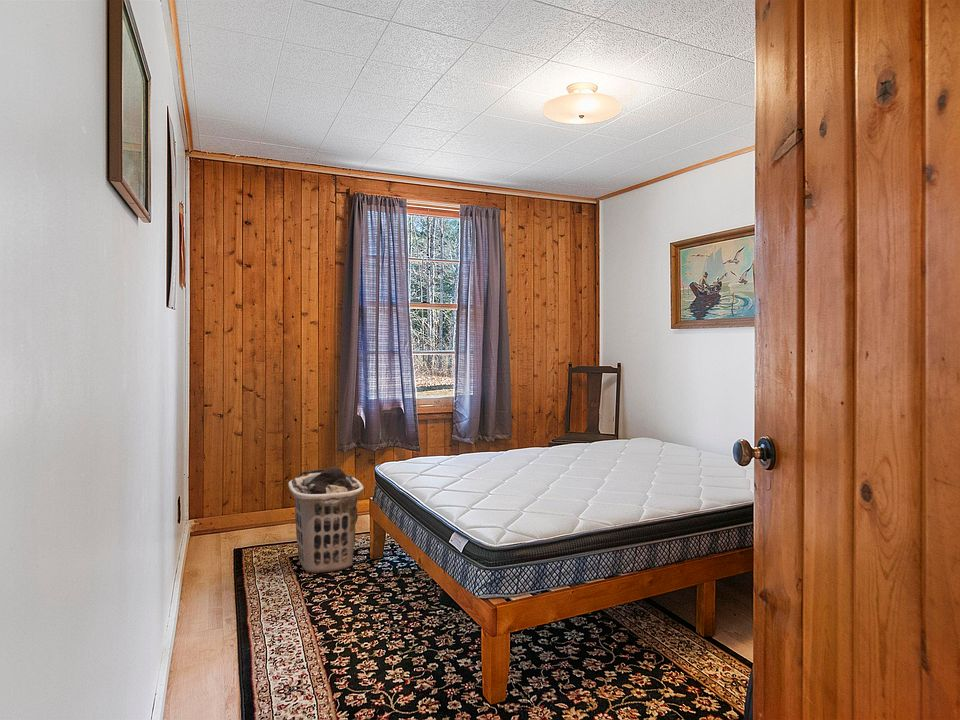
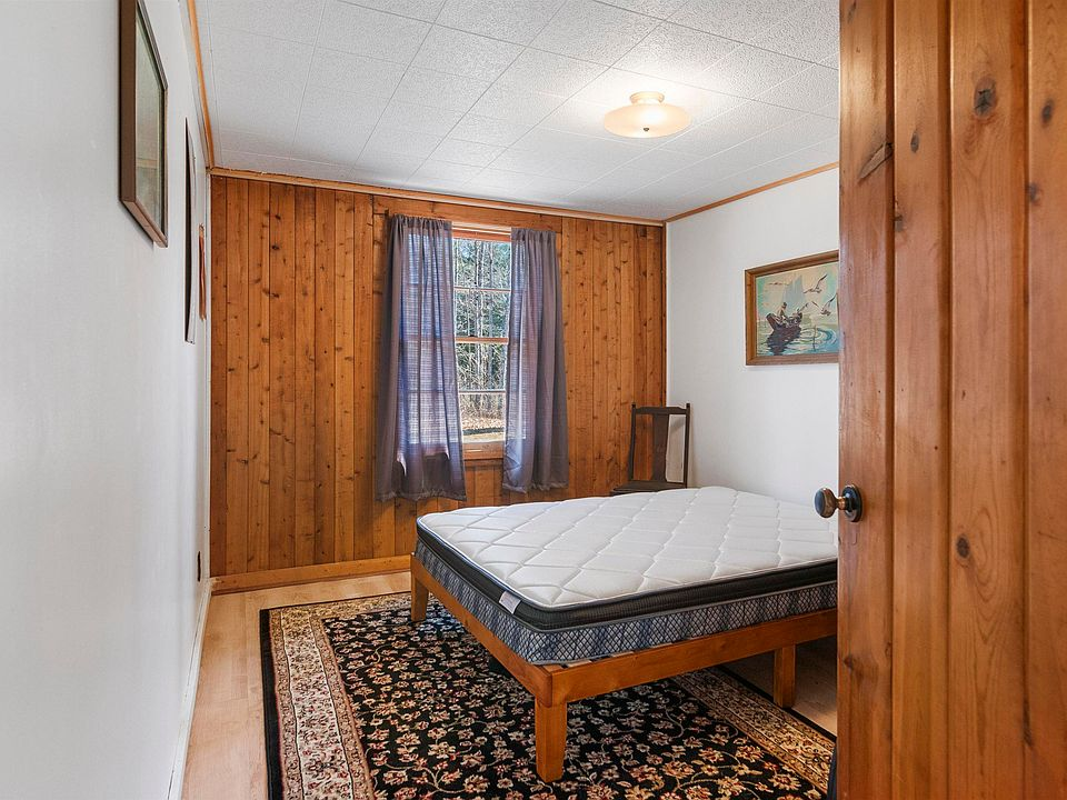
- clothes hamper (325, 514)
